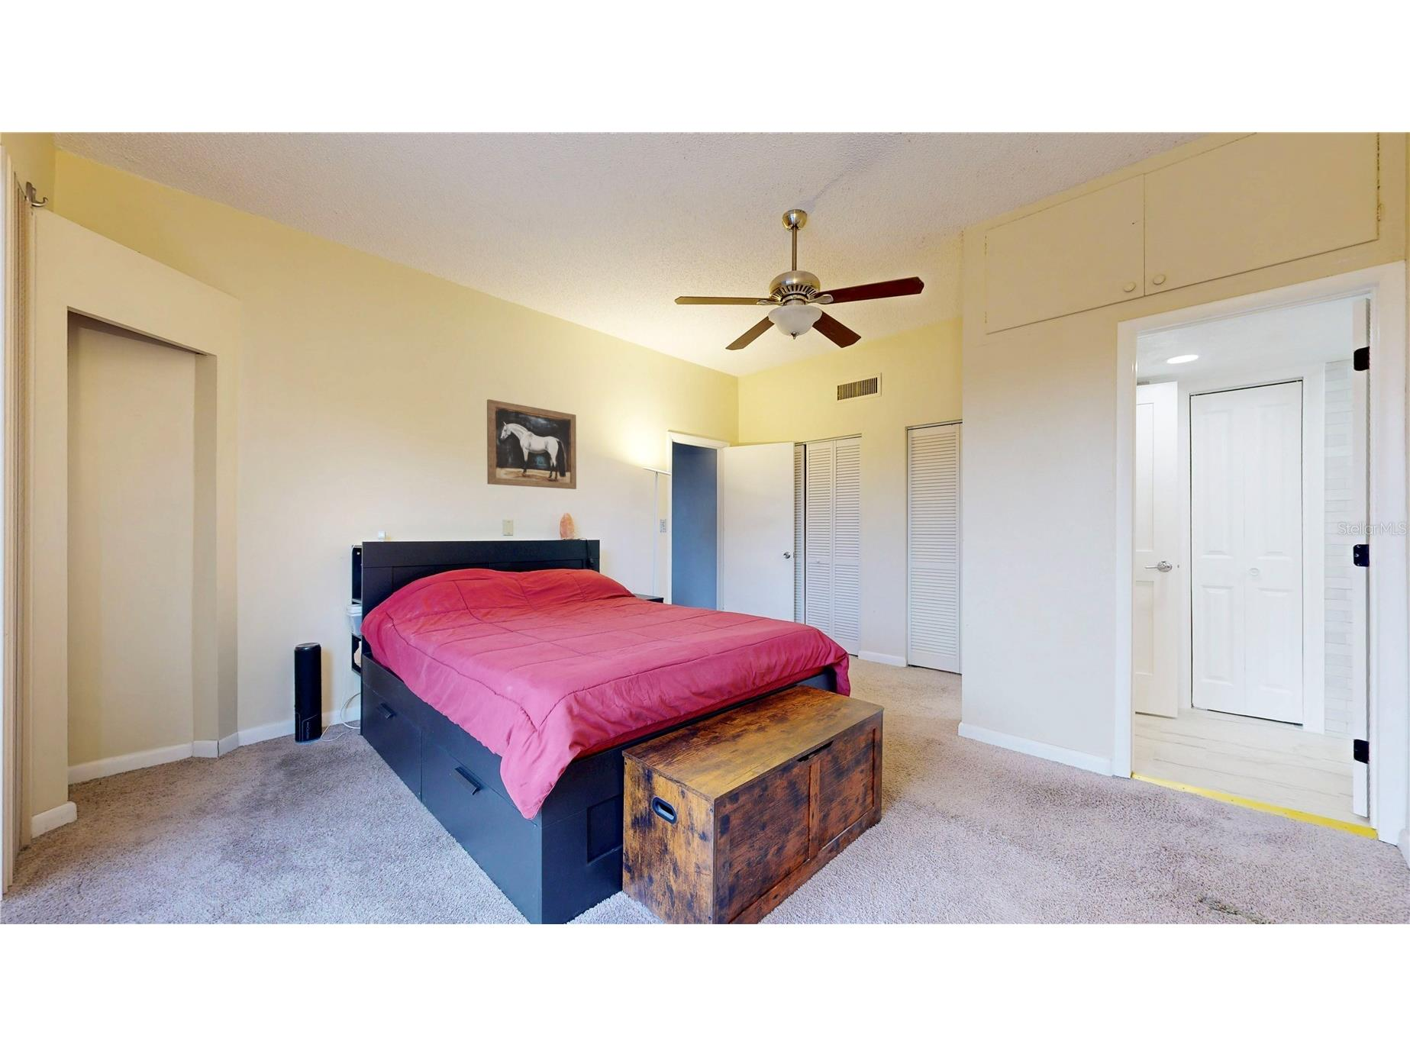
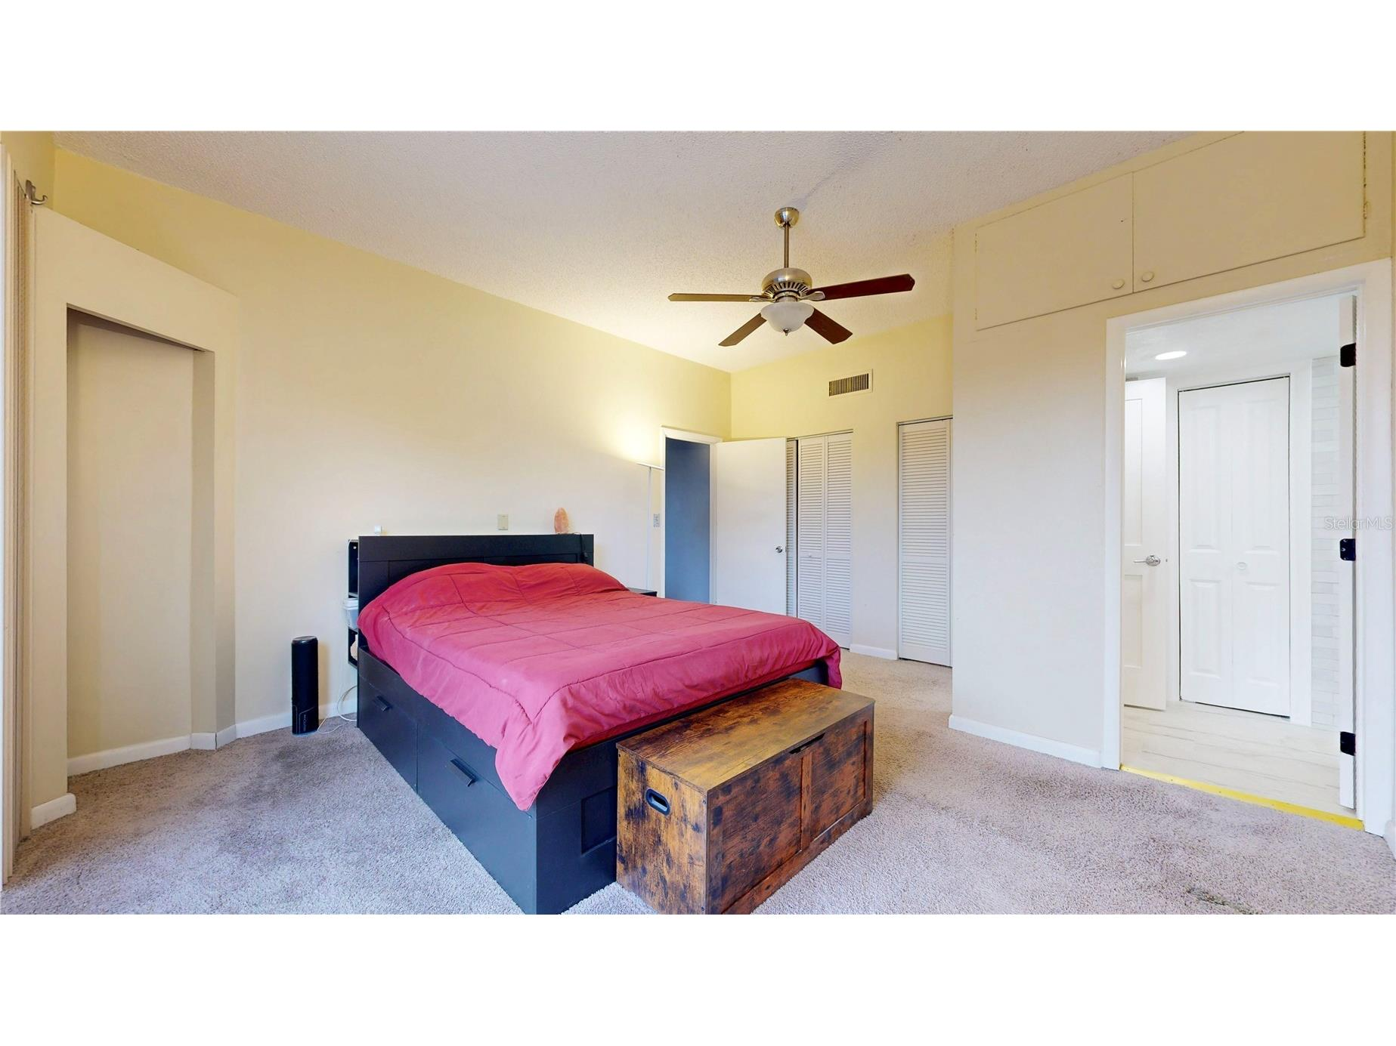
- wall art (534, 447)
